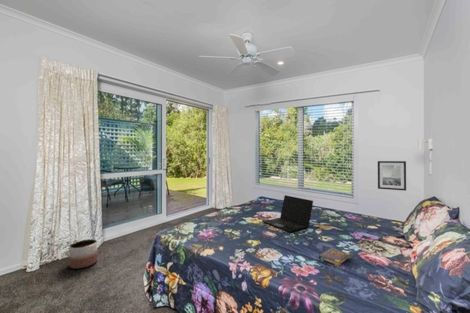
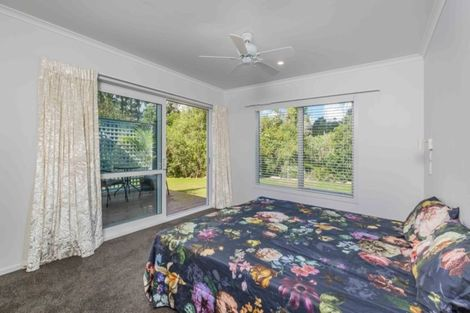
- laptop (287, 211)
- wall art (391, 175)
- book (334, 256)
- planter (83, 253)
